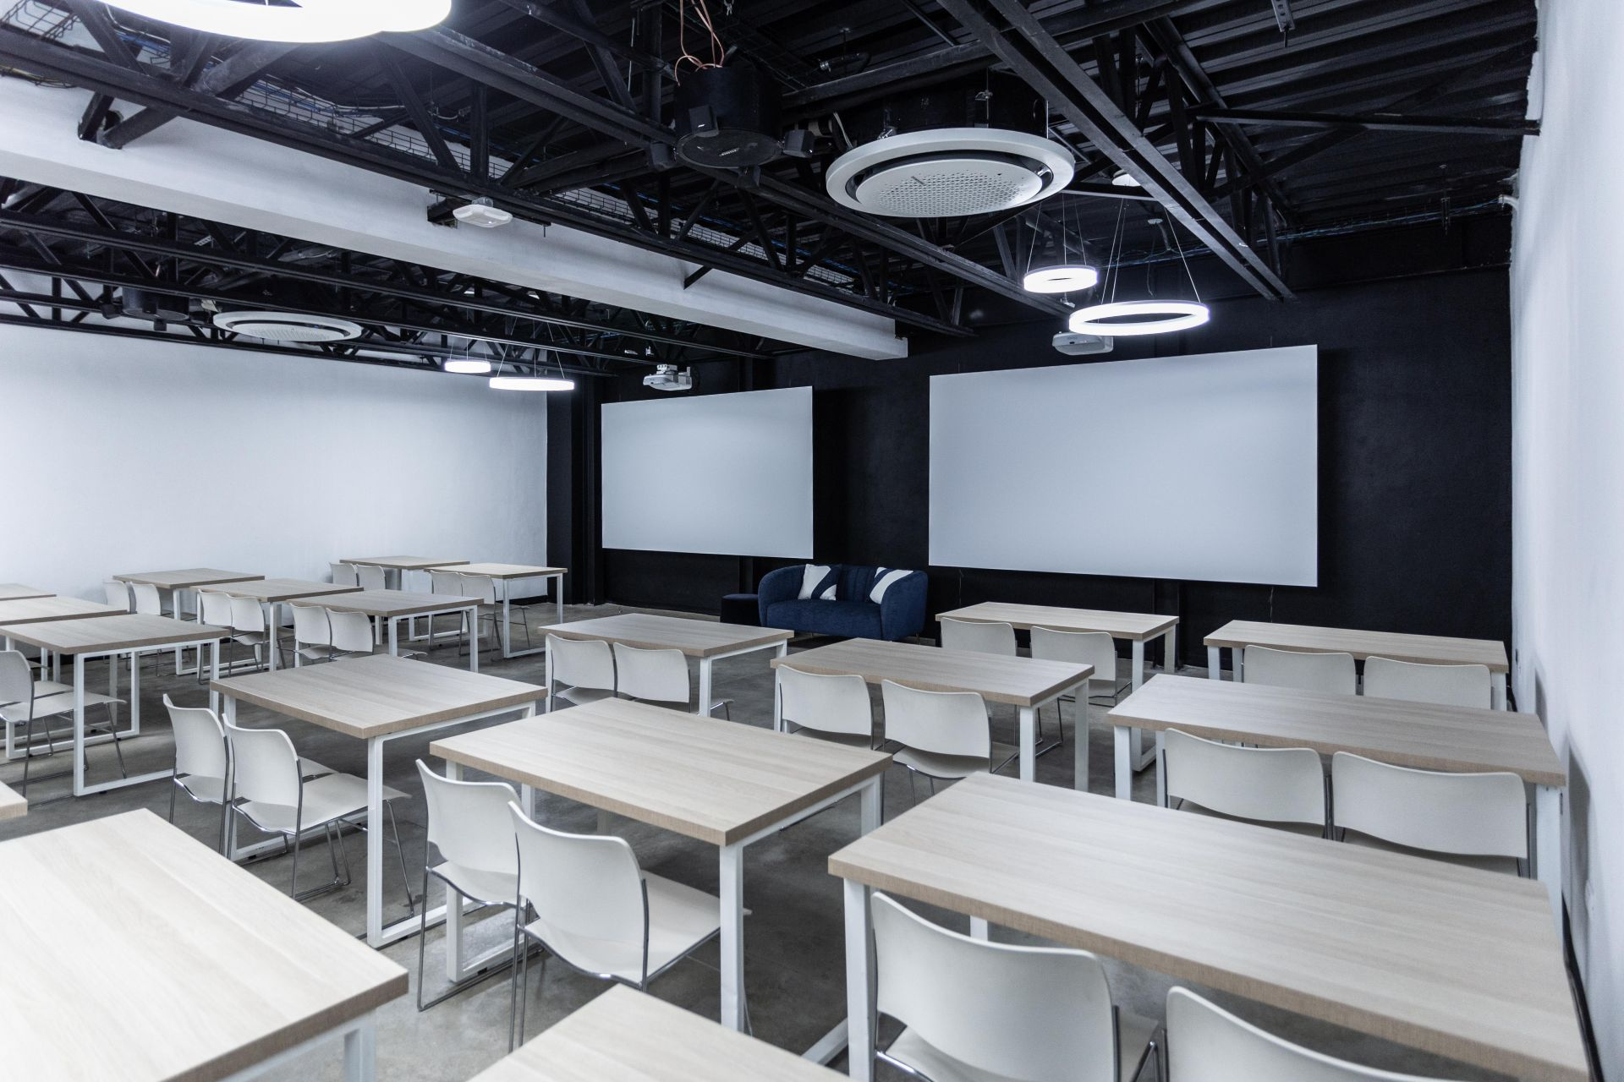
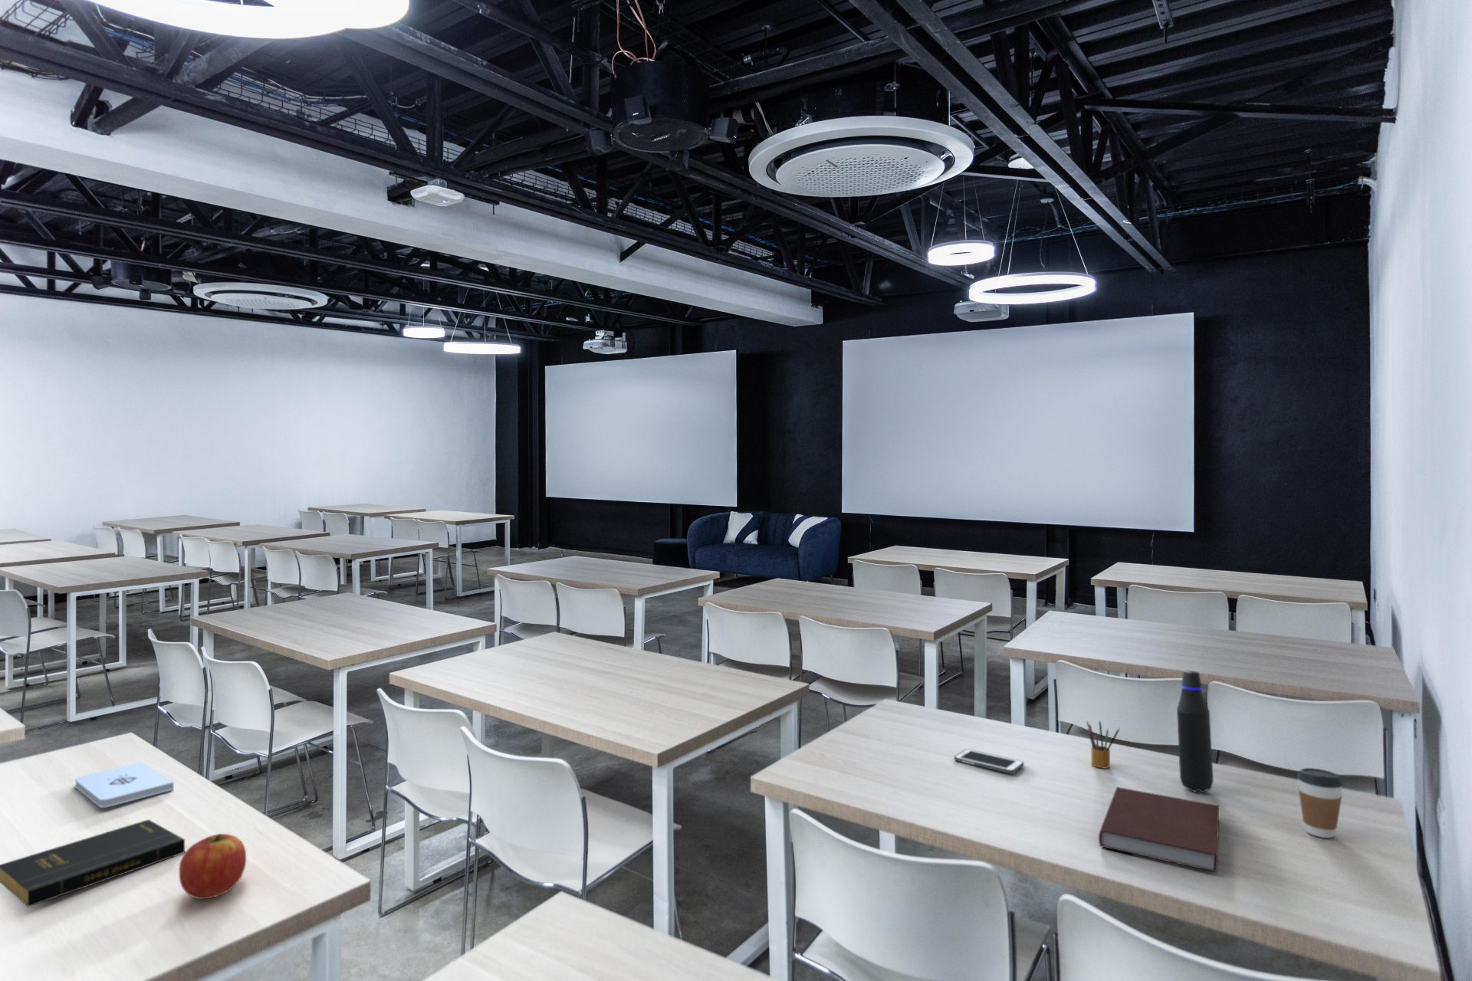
+ pencil box (1102, 745)
+ notepad (123, 783)
+ cell phone (988, 761)
+ coffee cup (1320, 803)
+ apple (214, 863)
+ book (99, 857)
+ notebook (1161, 824)
+ water bottle (1195, 730)
